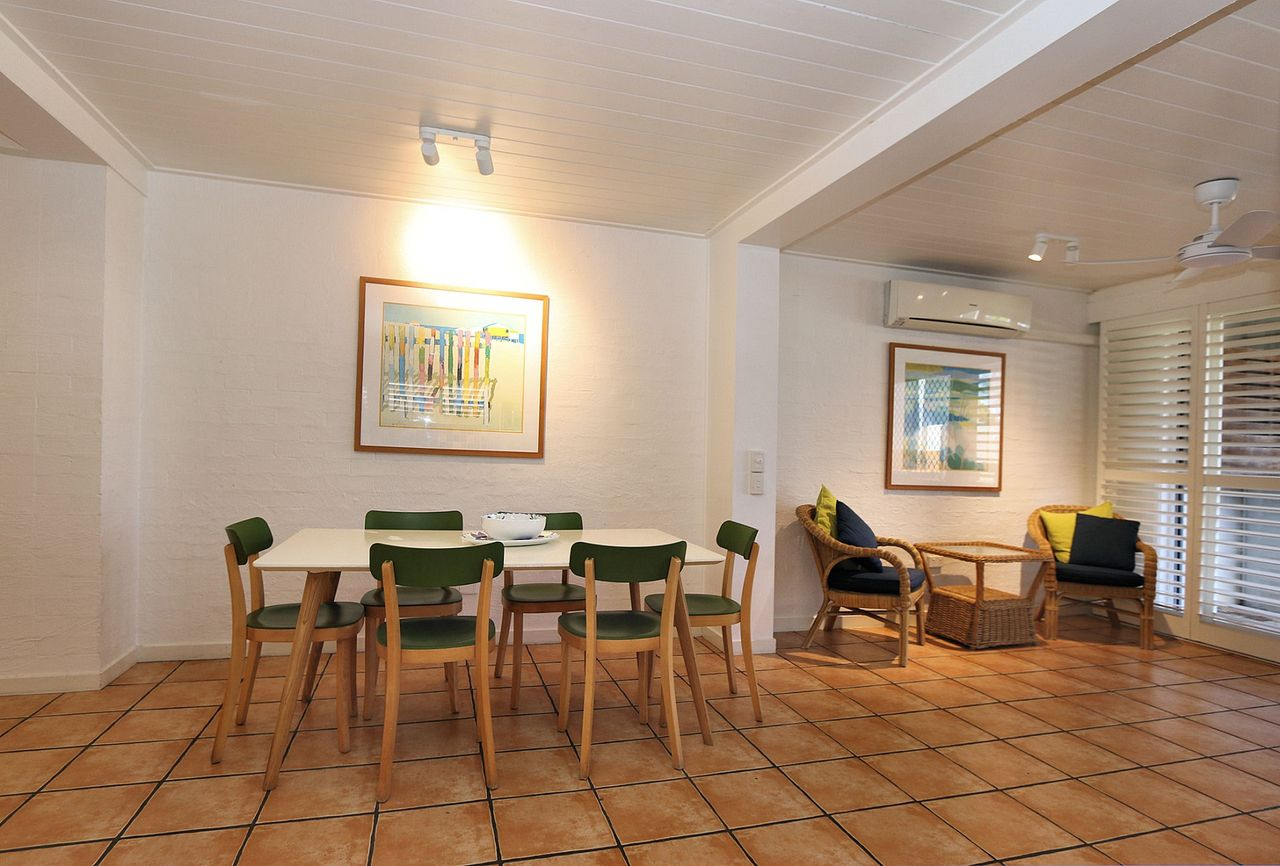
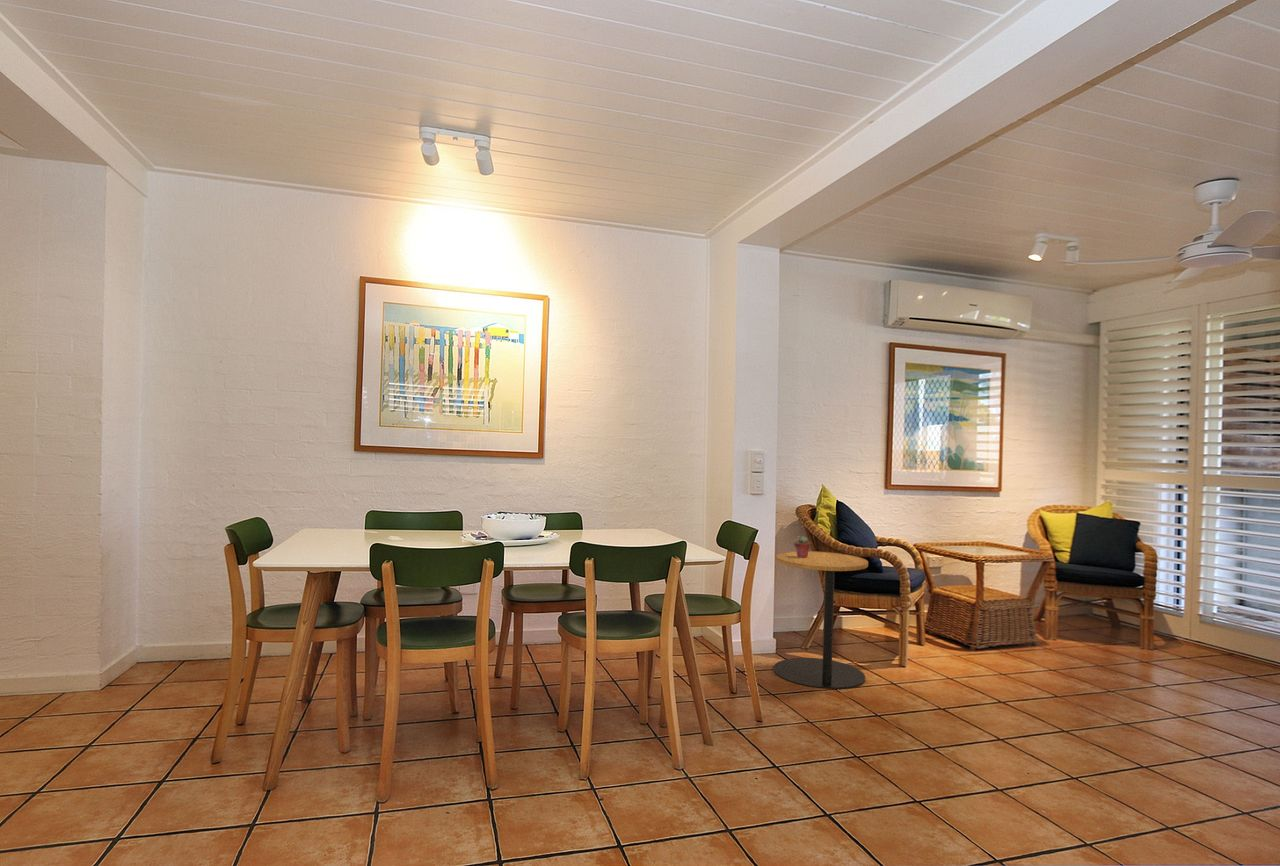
+ side table (824, 616)
+ potted succulent (802, 545)
